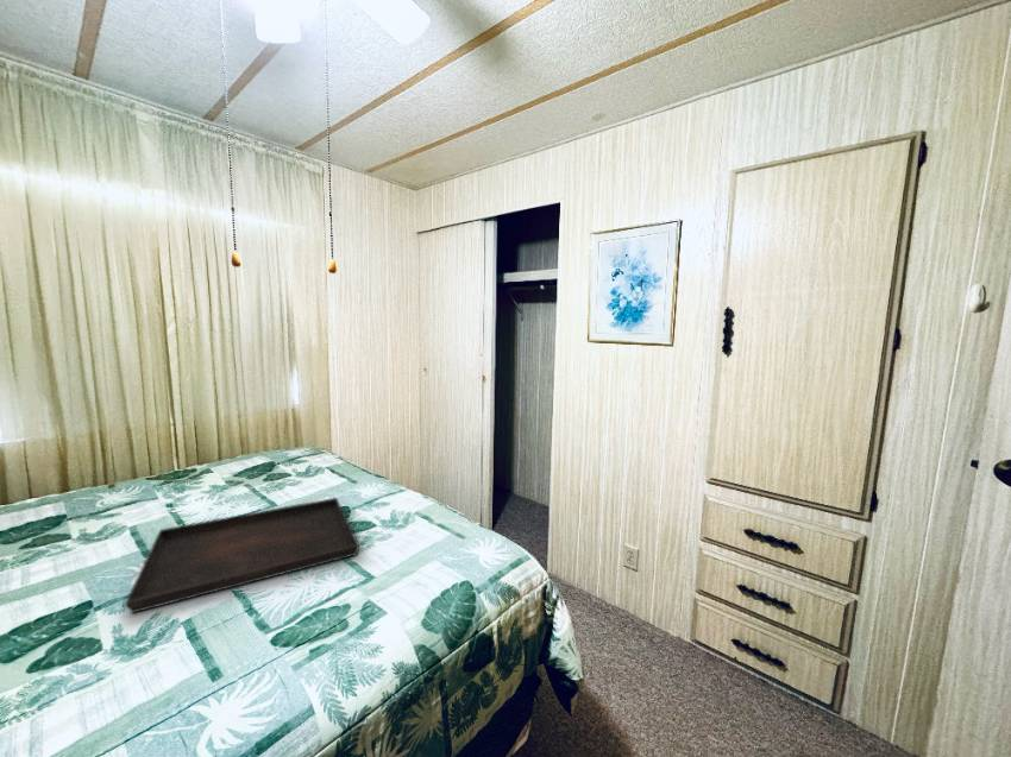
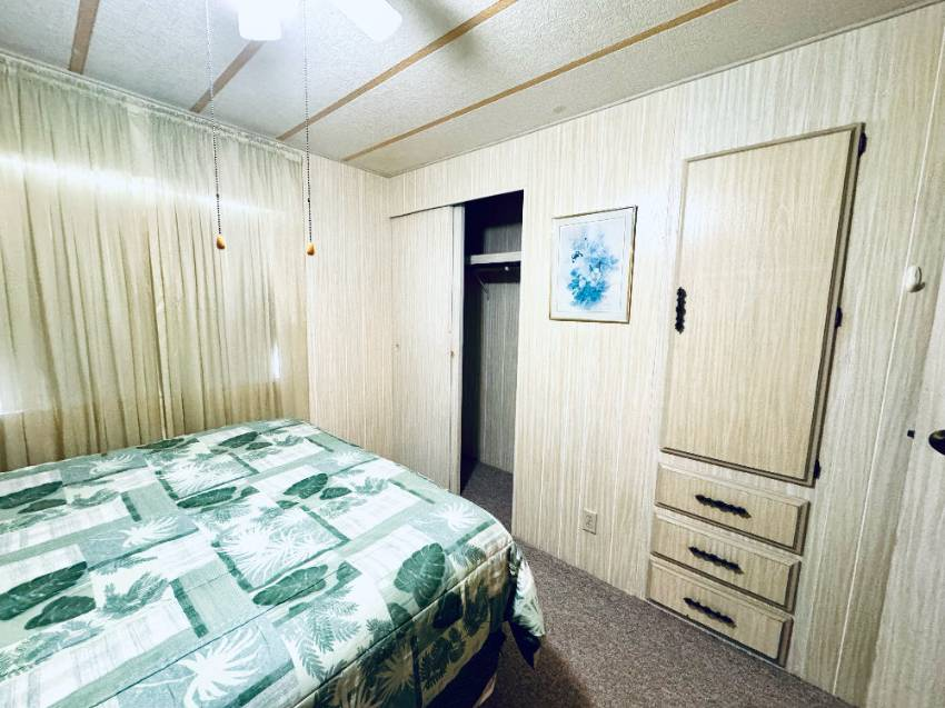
- serving tray (257, 542)
